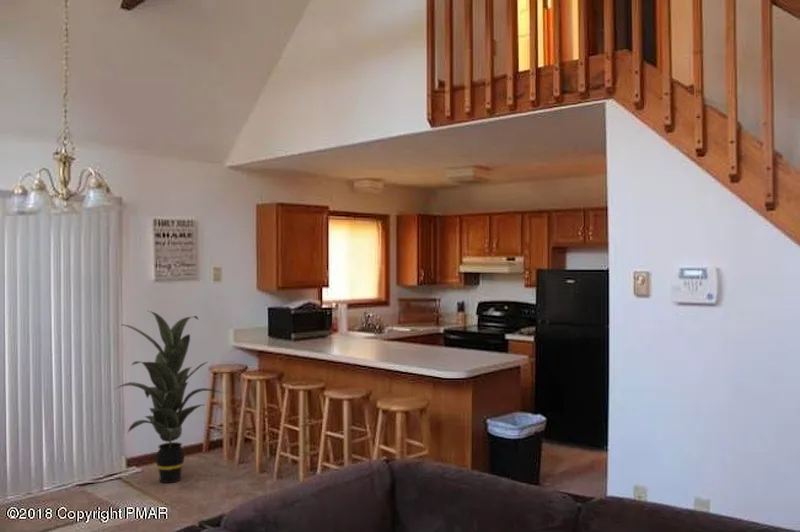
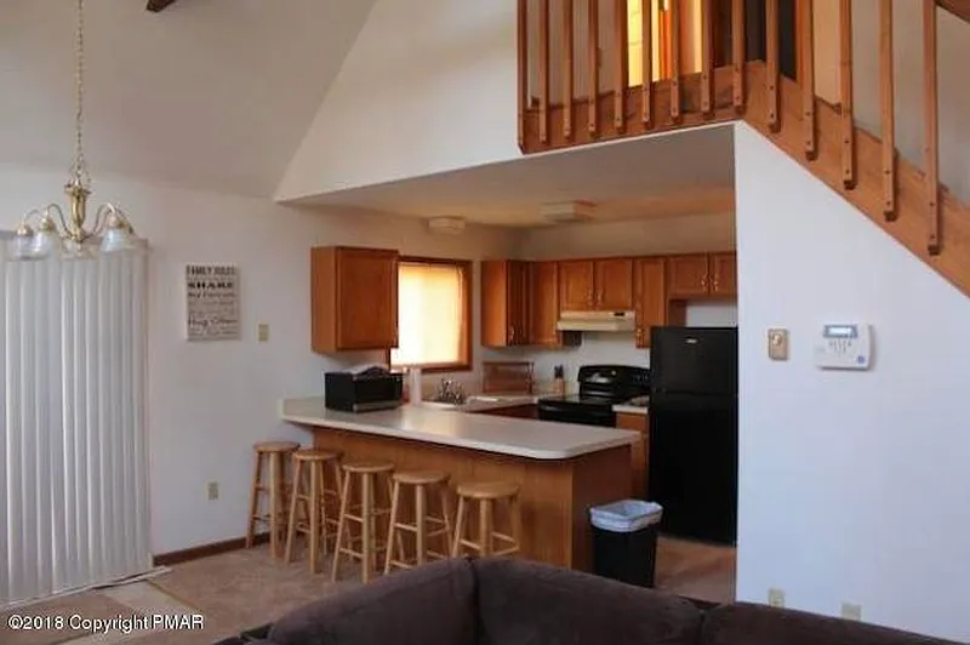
- indoor plant (162, 394)
